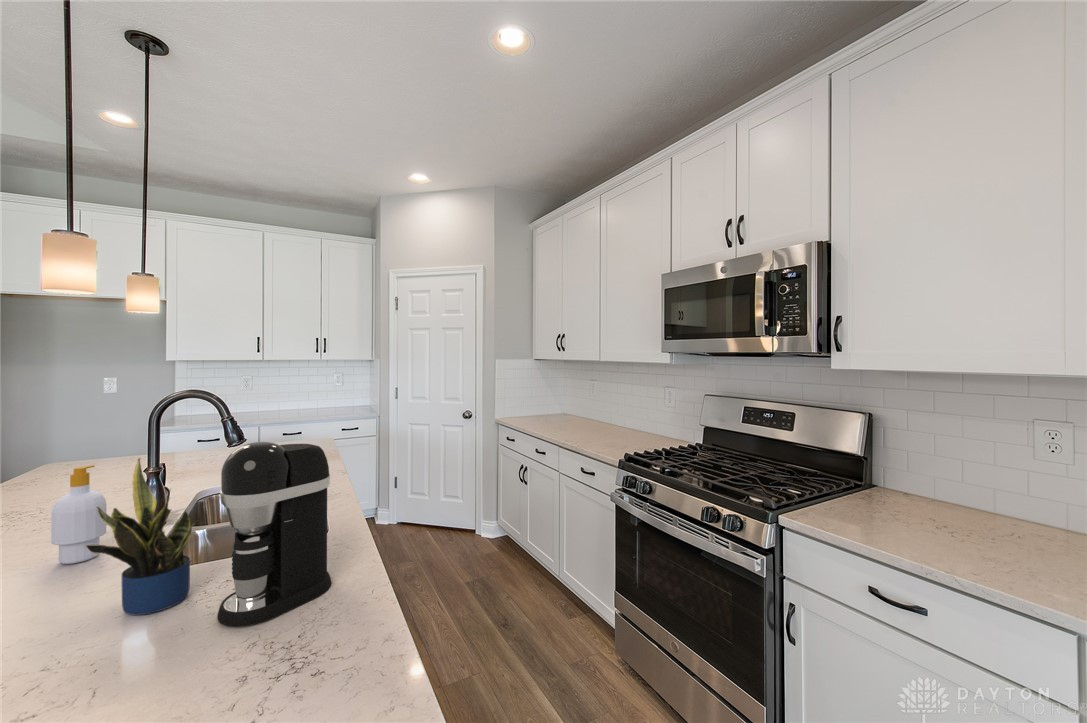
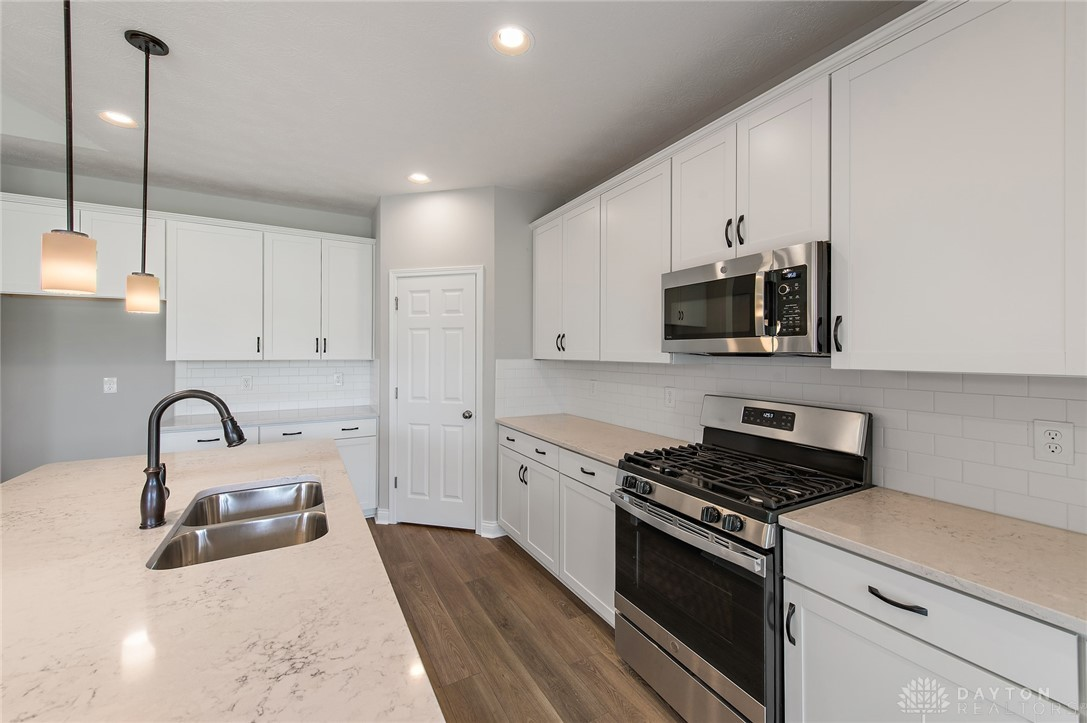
- potted plant (141, 533)
- coffee maker (278, 519)
- soap bottle (79, 513)
